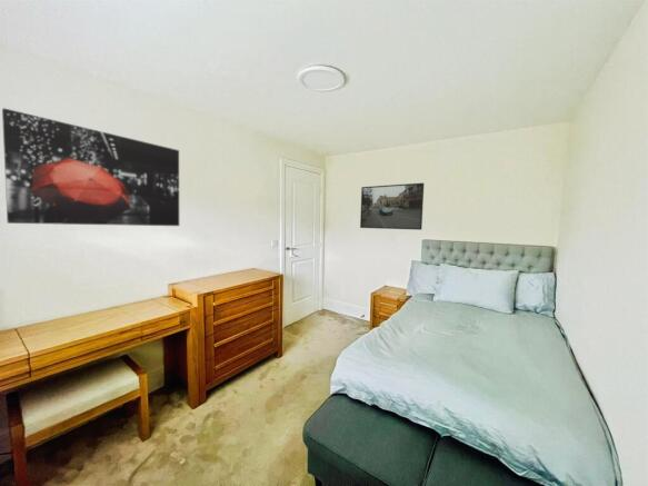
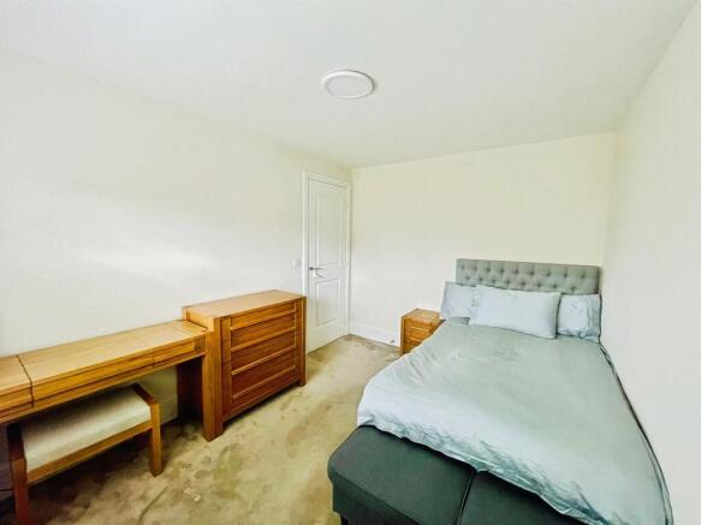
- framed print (389, 207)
- wall art (109, 179)
